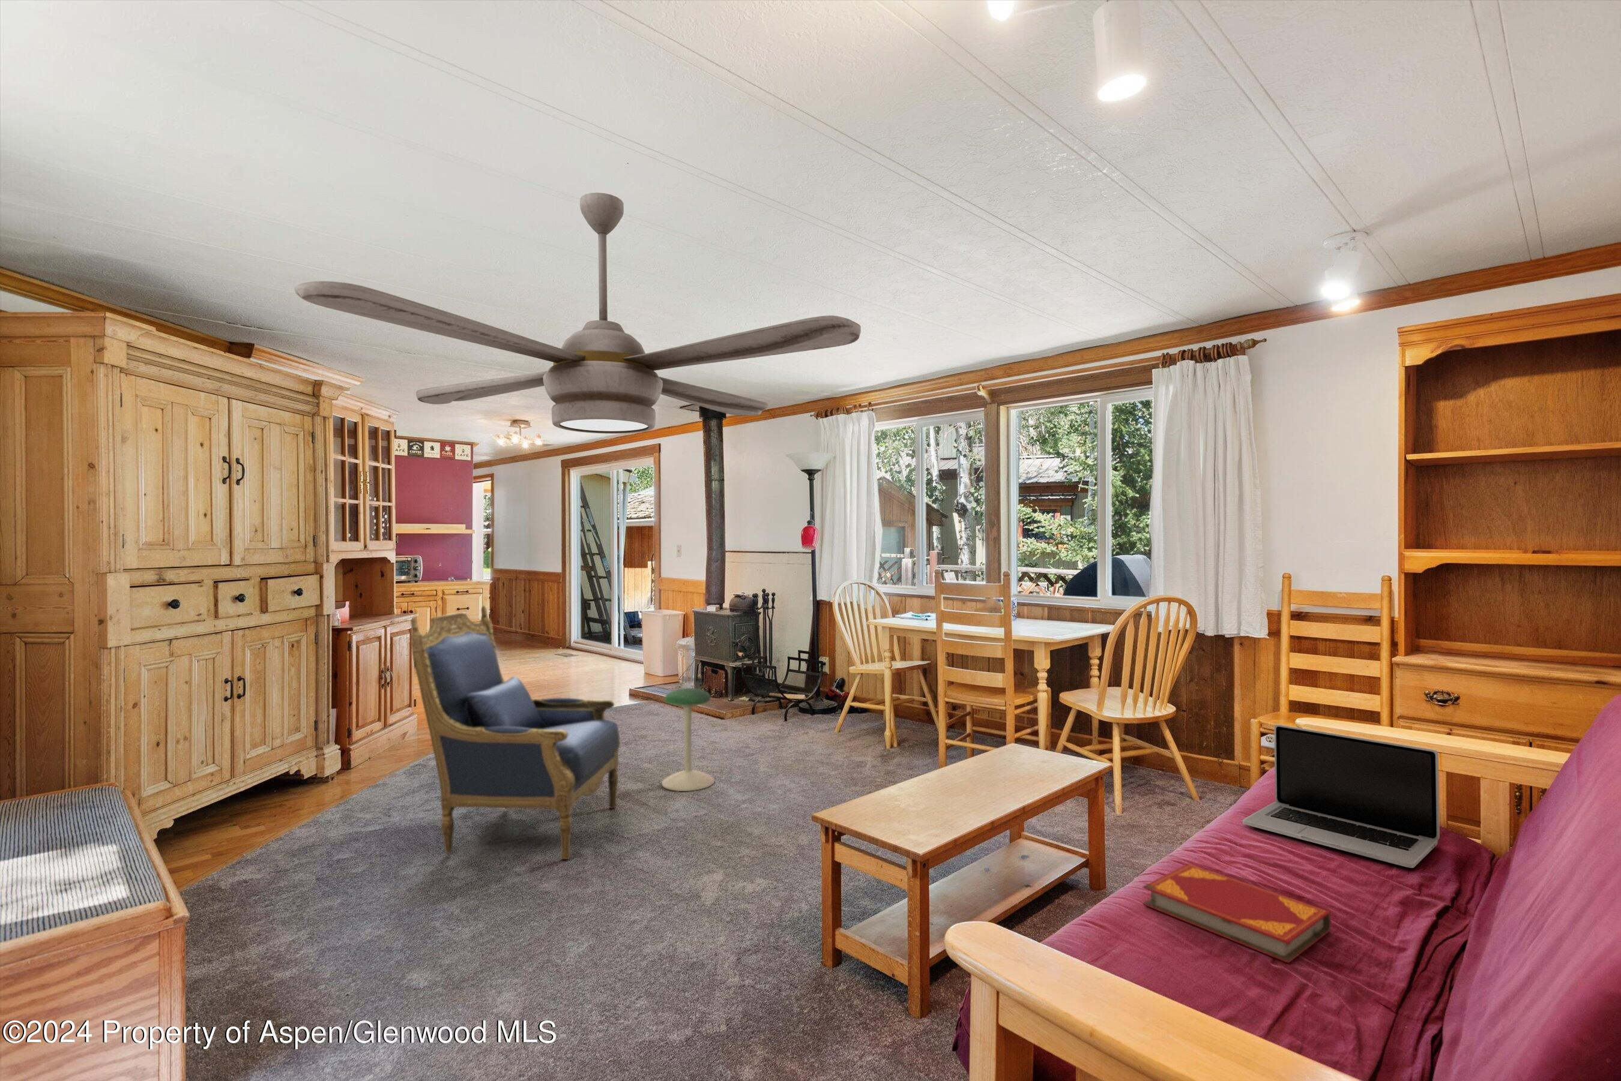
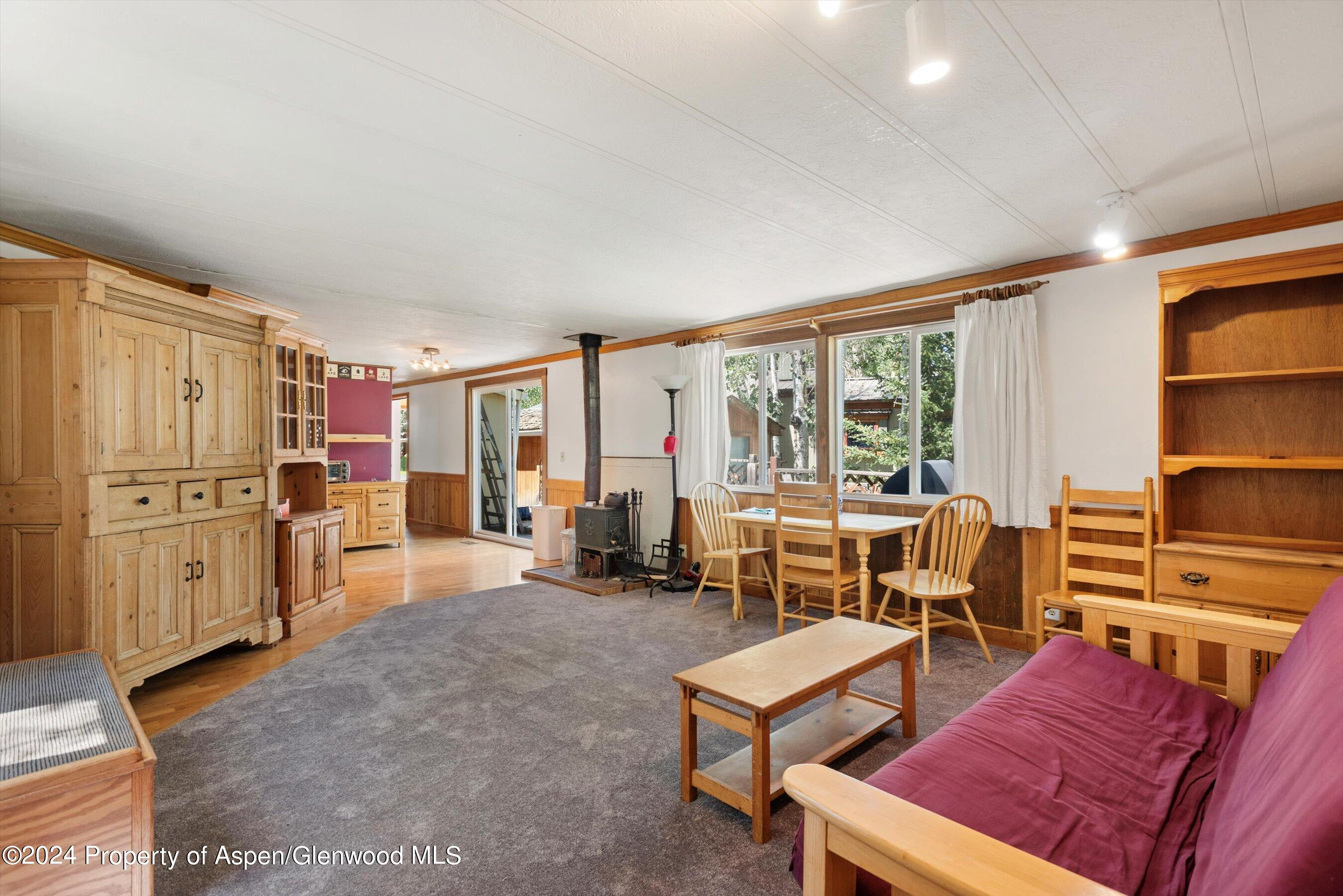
- armchair (524, 720)
- stool (688, 736)
- ceiling fan (602, 315)
- laptop (1336, 789)
- hardback book (1234, 907)
